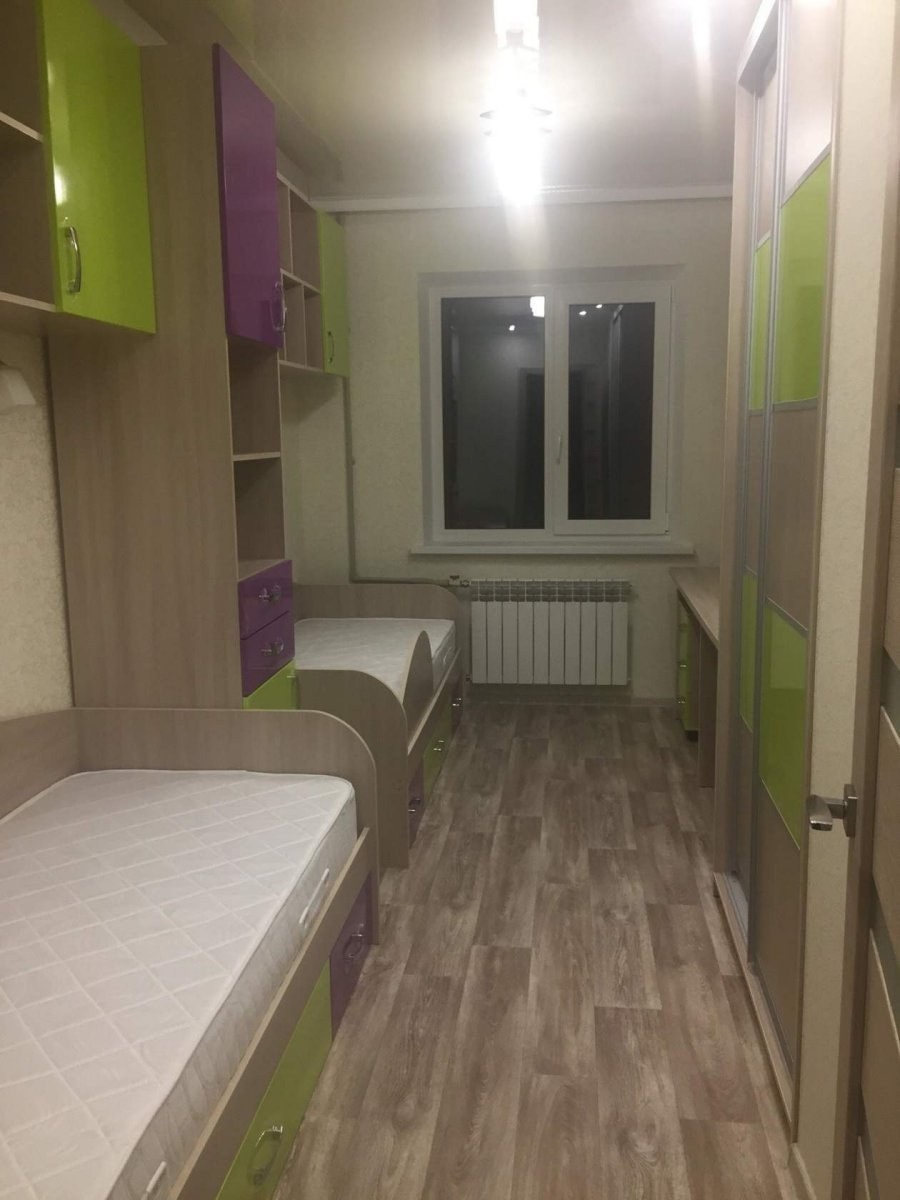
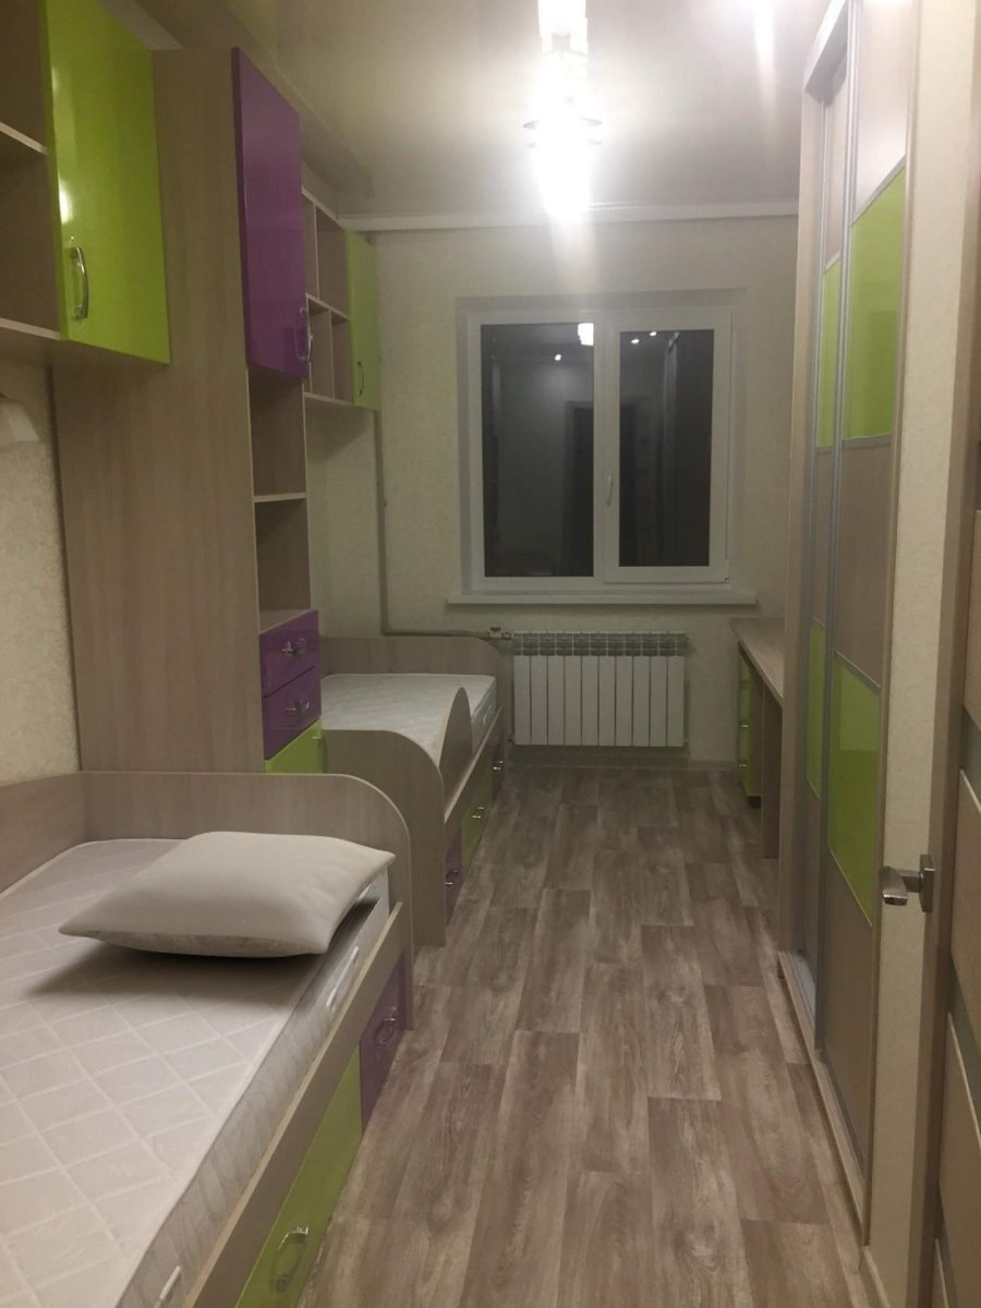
+ pillow (243, 889)
